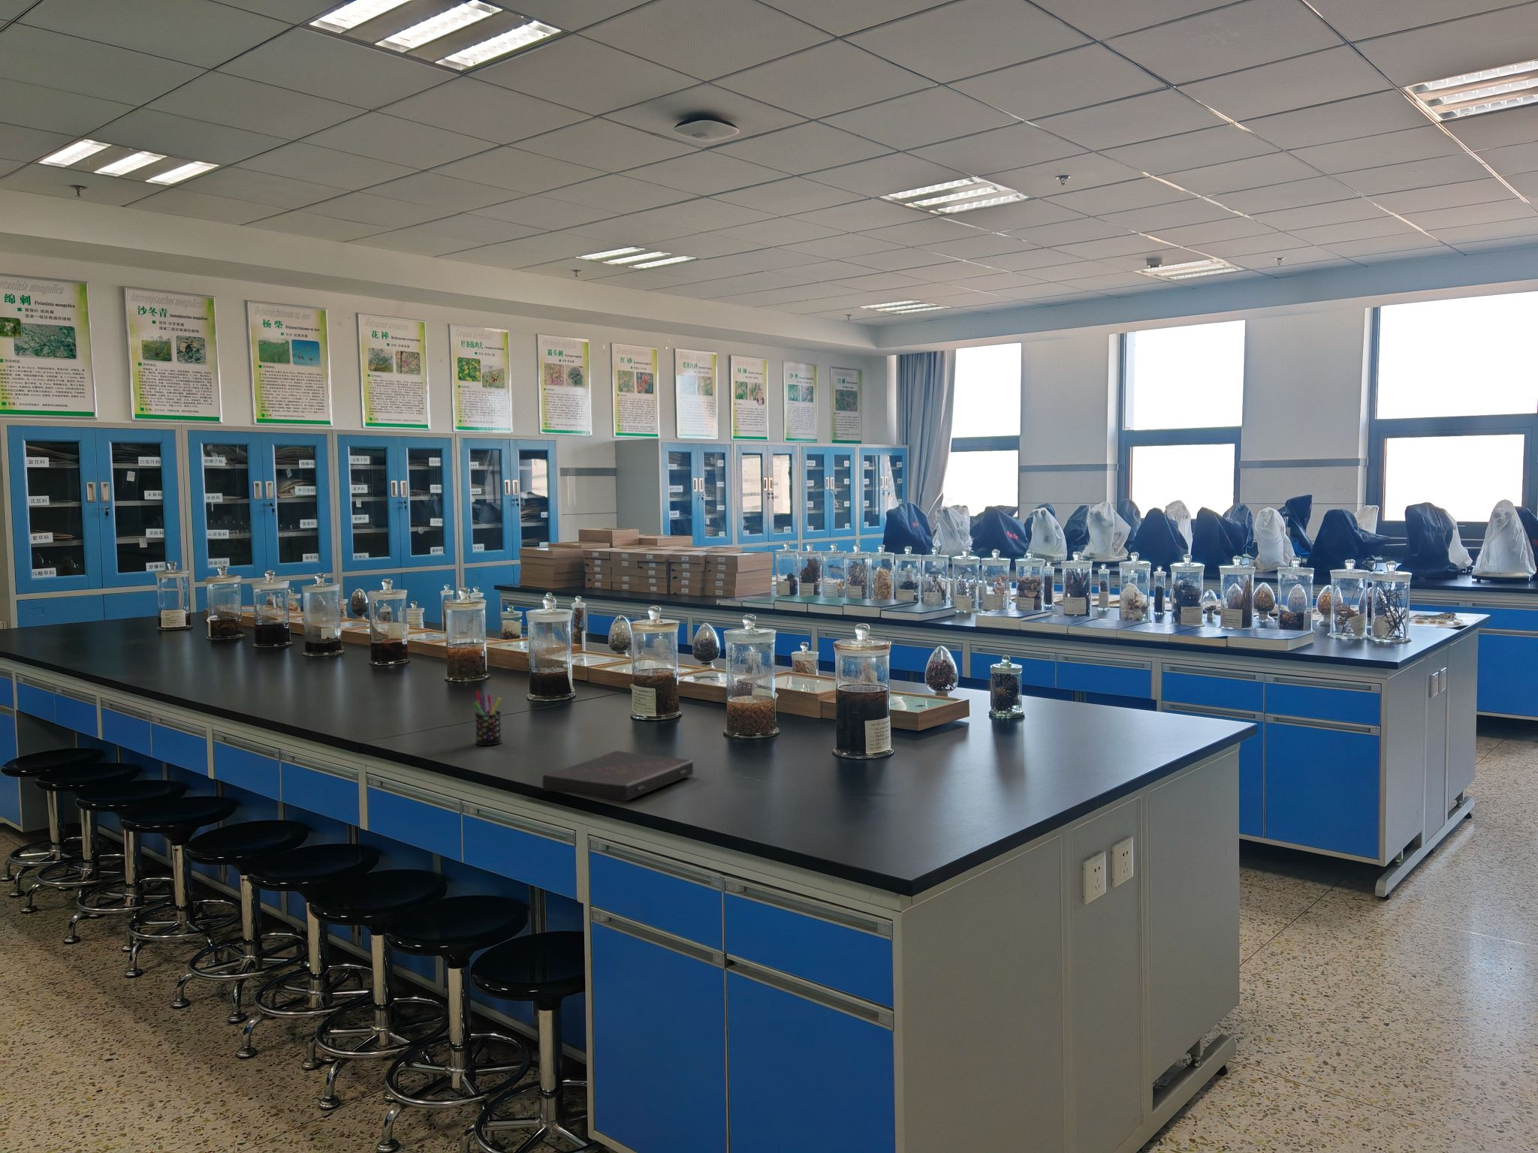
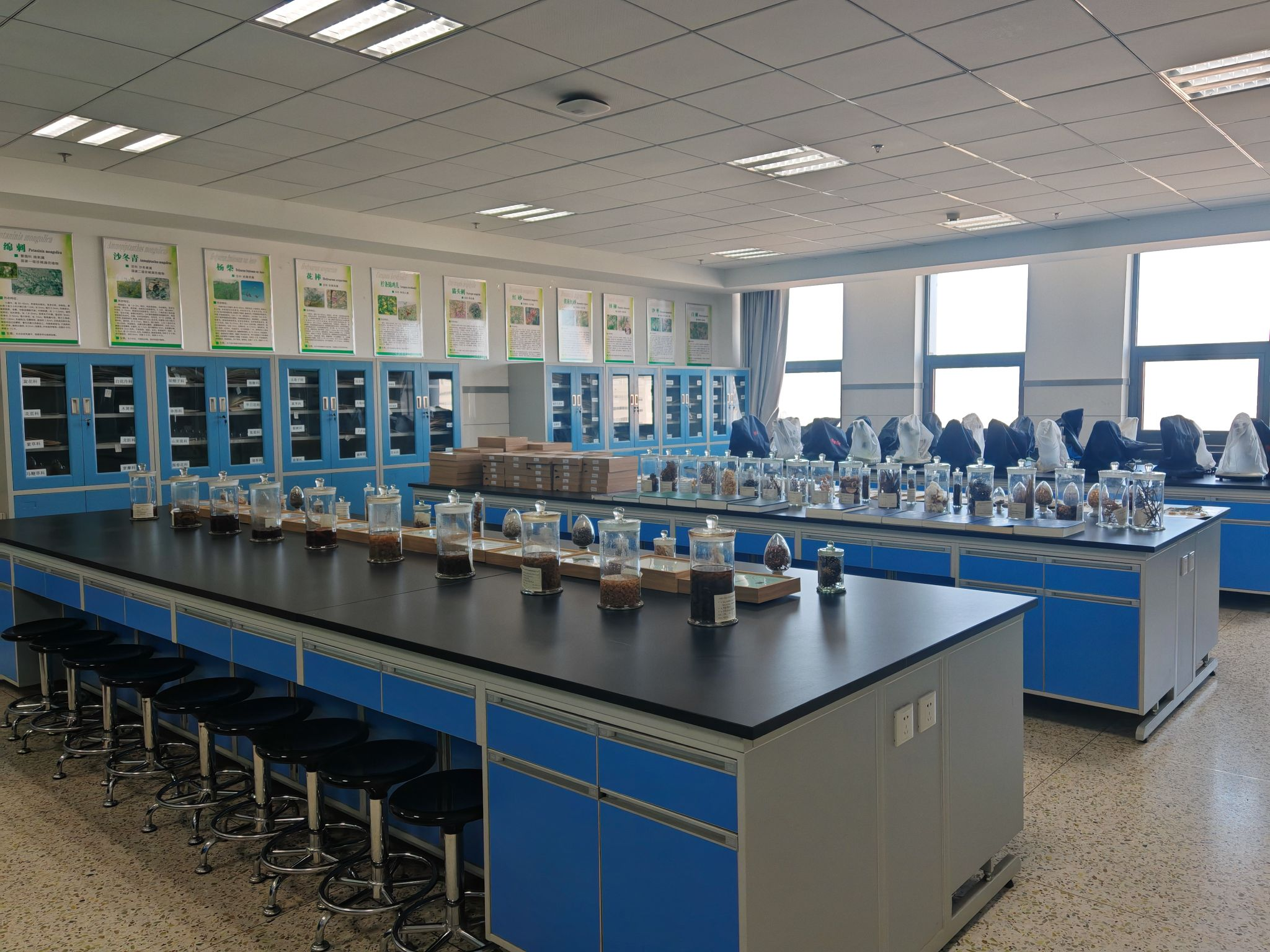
- pen holder (484, 717)
- book (620, 774)
